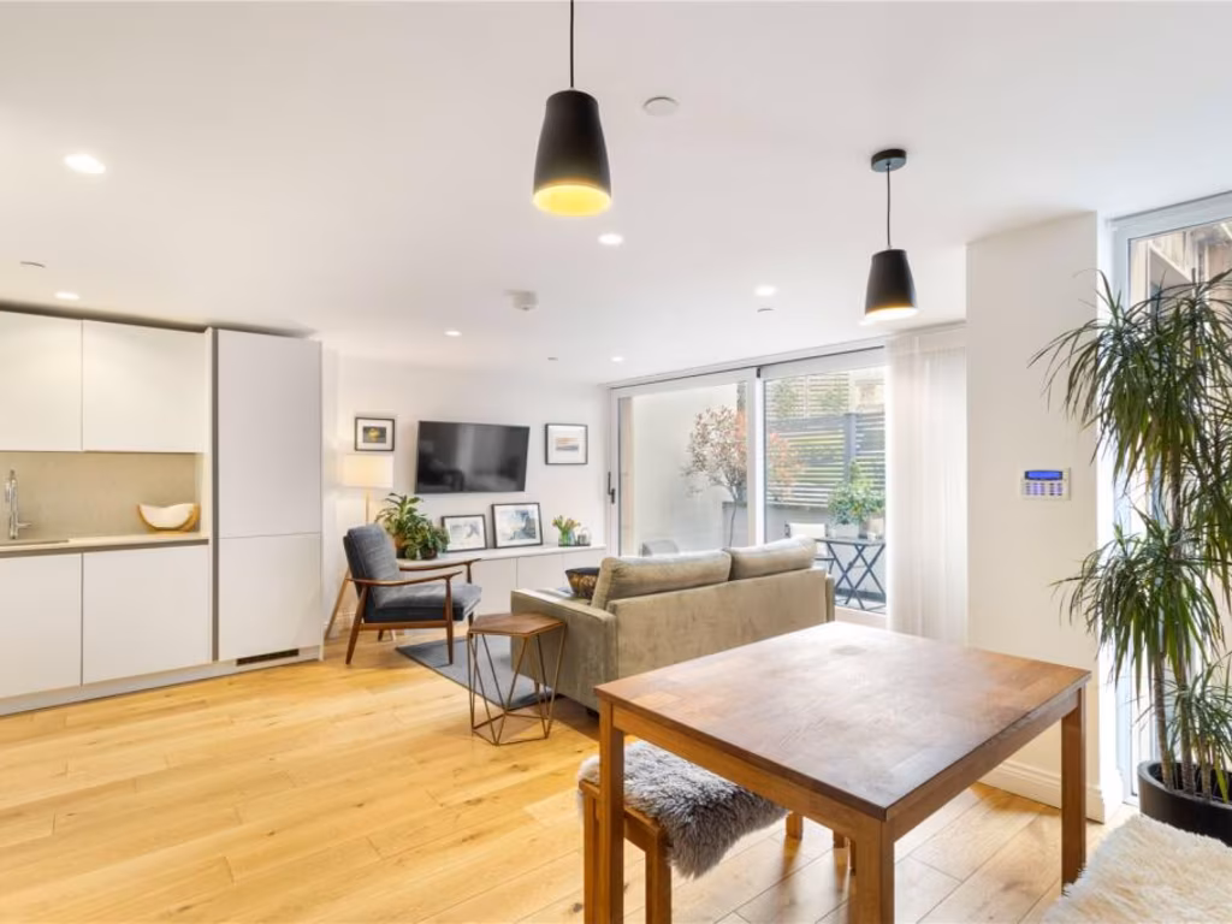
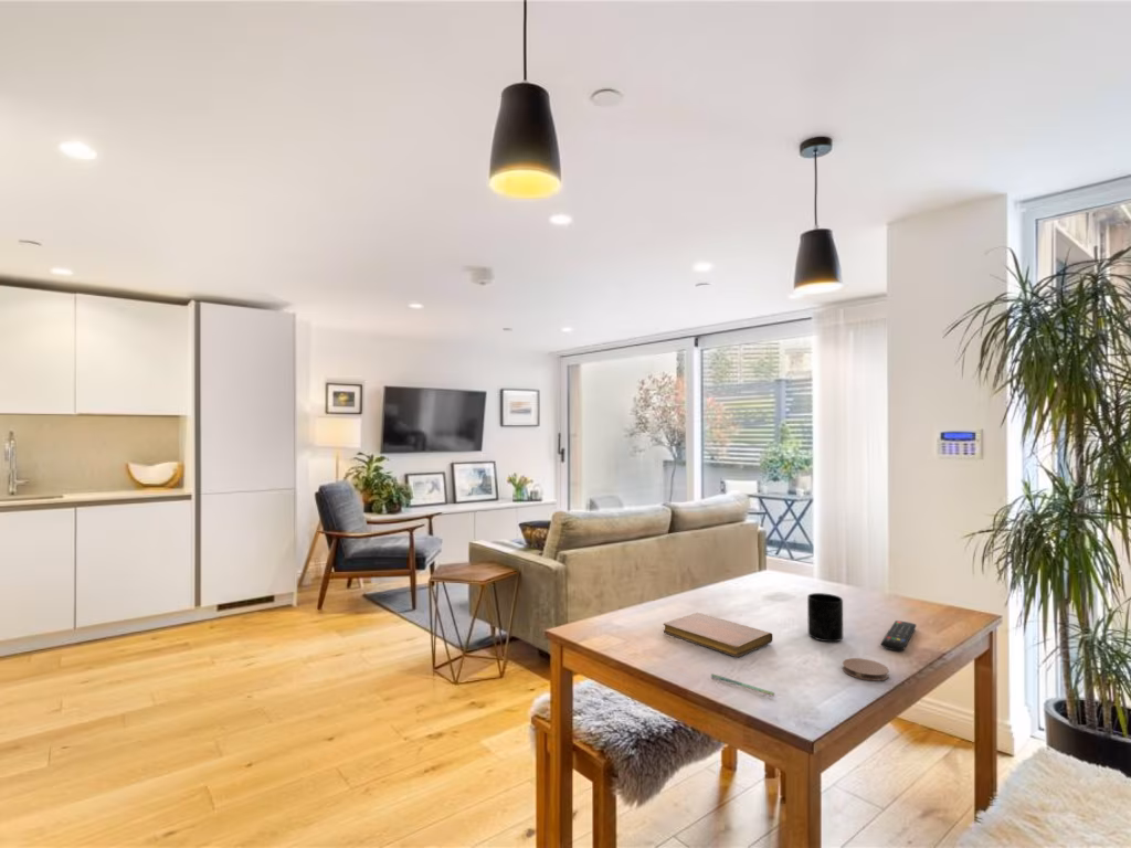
+ pen (741, 683)
+ notebook (716, 632)
+ mug (827, 616)
+ remote control (899, 635)
+ coaster (865, 669)
